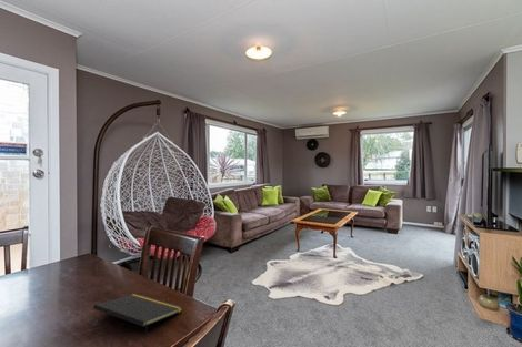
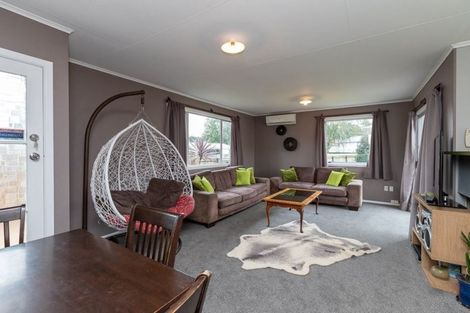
- notepad (139, 307)
